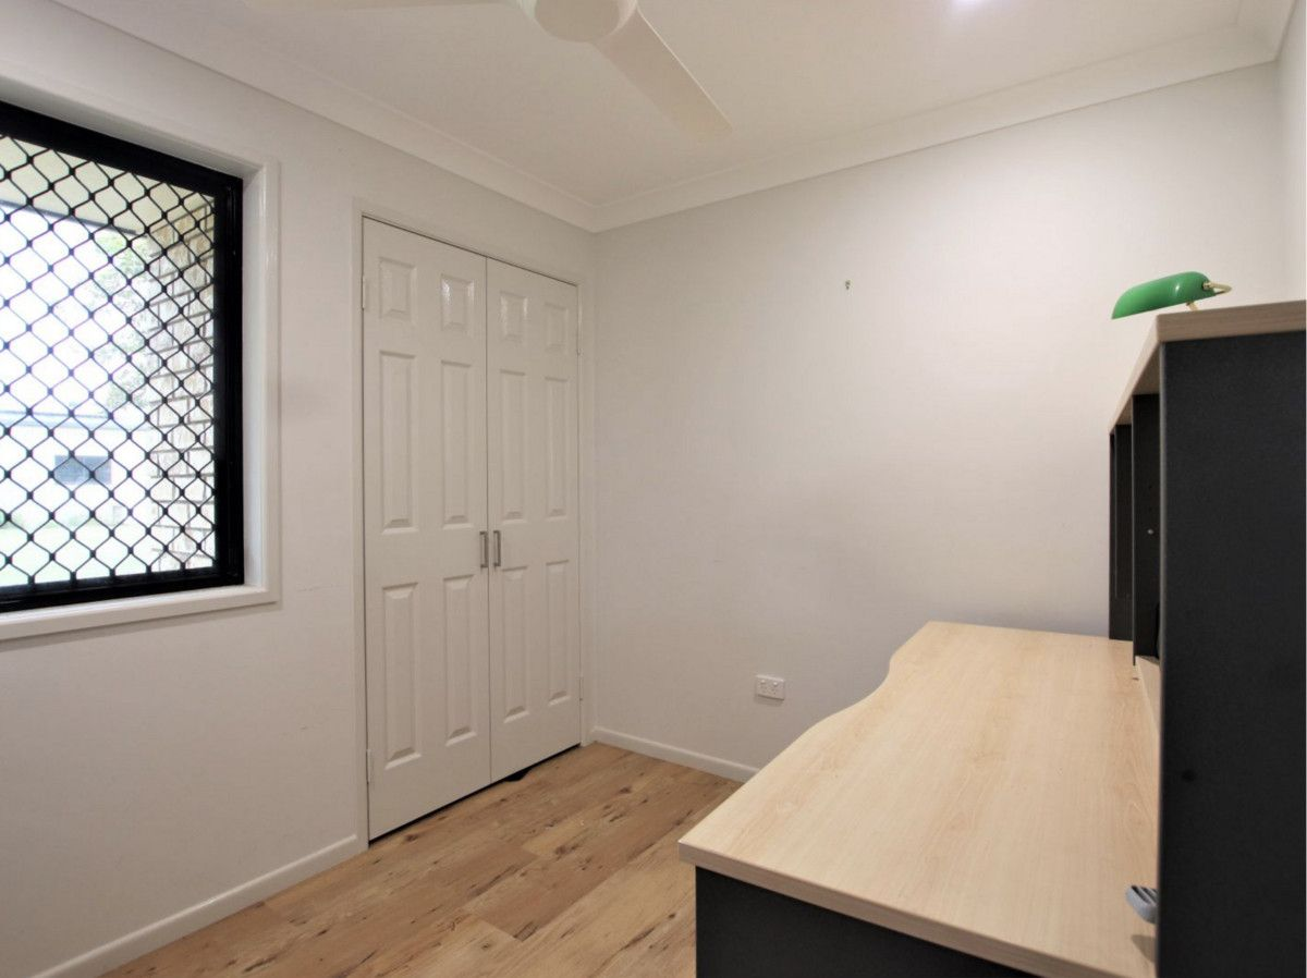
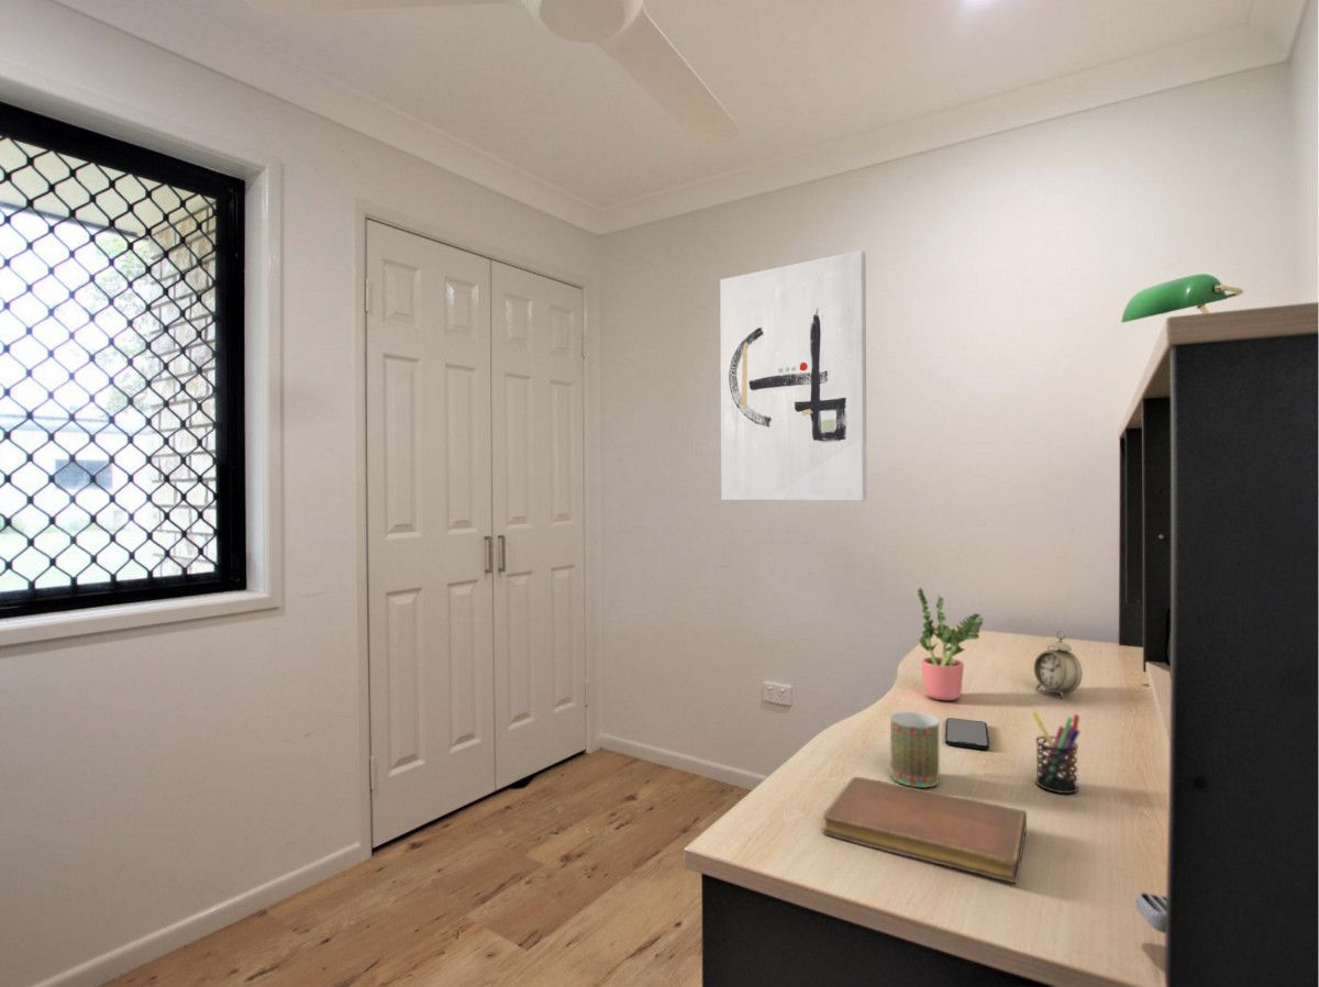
+ wall art (789, 384)
+ alarm clock (1056, 662)
+ notebook (924, 821)
+ potted plant (956, 642)
+ mug (916, 744)
+ pen holder (1061, 747)
+ smartphone (966, 732)
